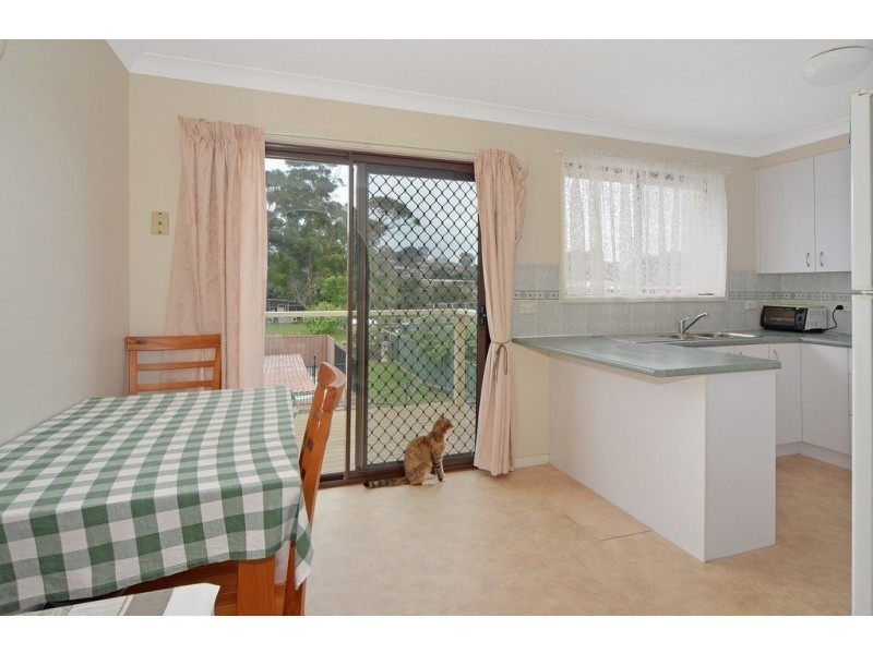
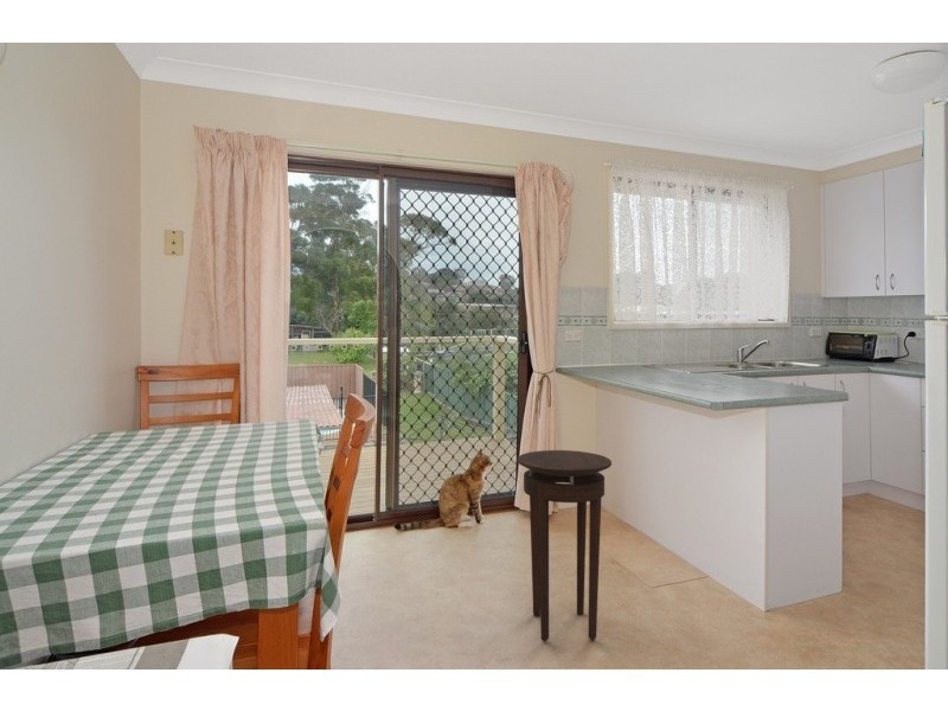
+ stool (577, 543)
